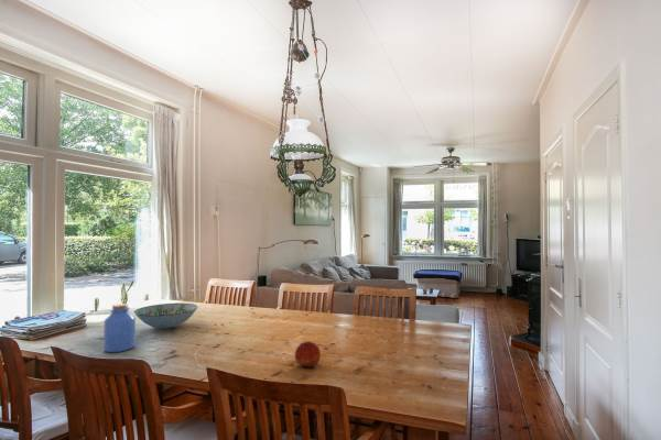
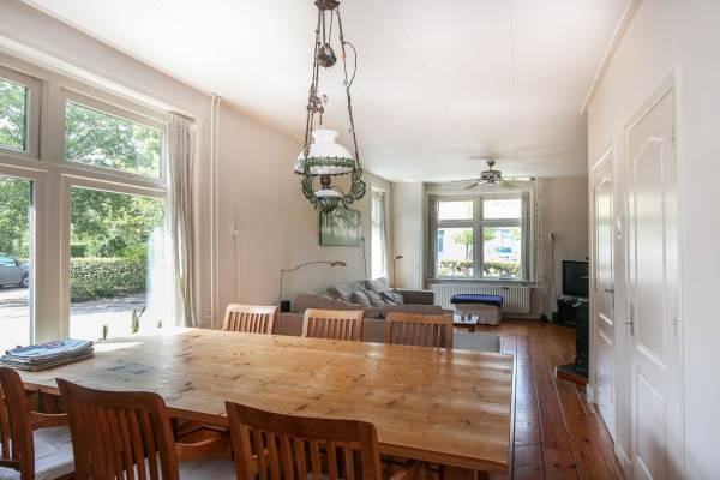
- fruit (307, 353)
- jar (119, 326)
- decorative bowl (166, 318)
